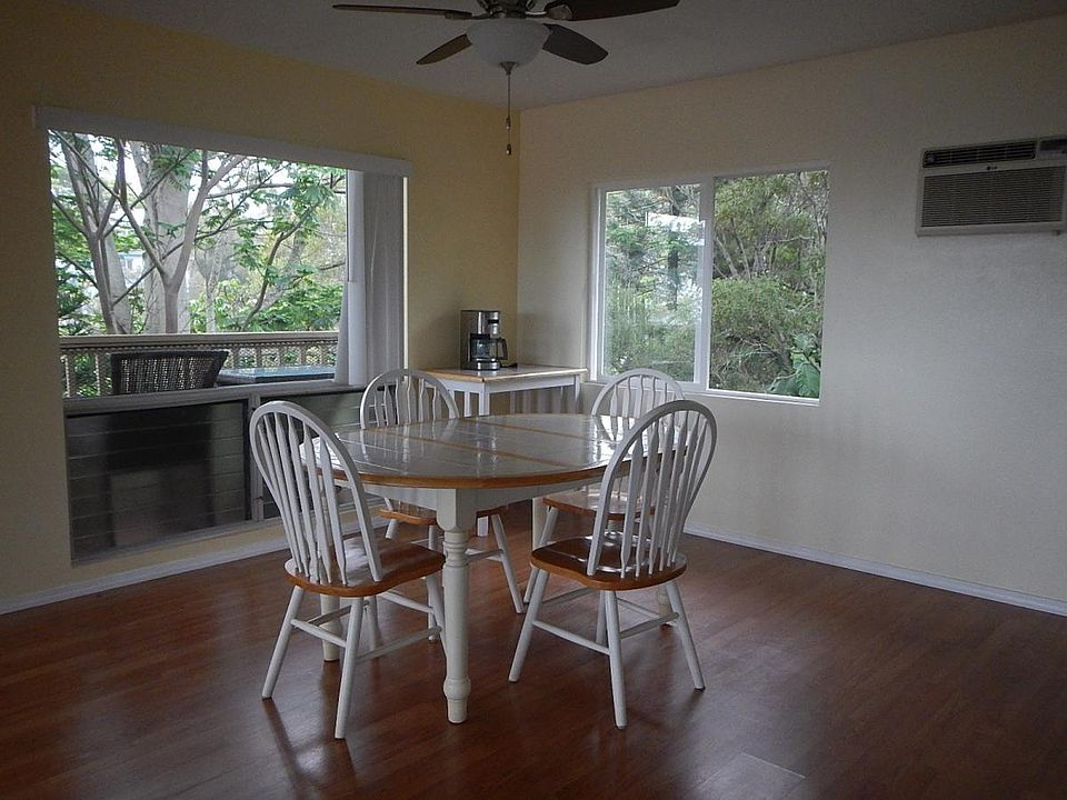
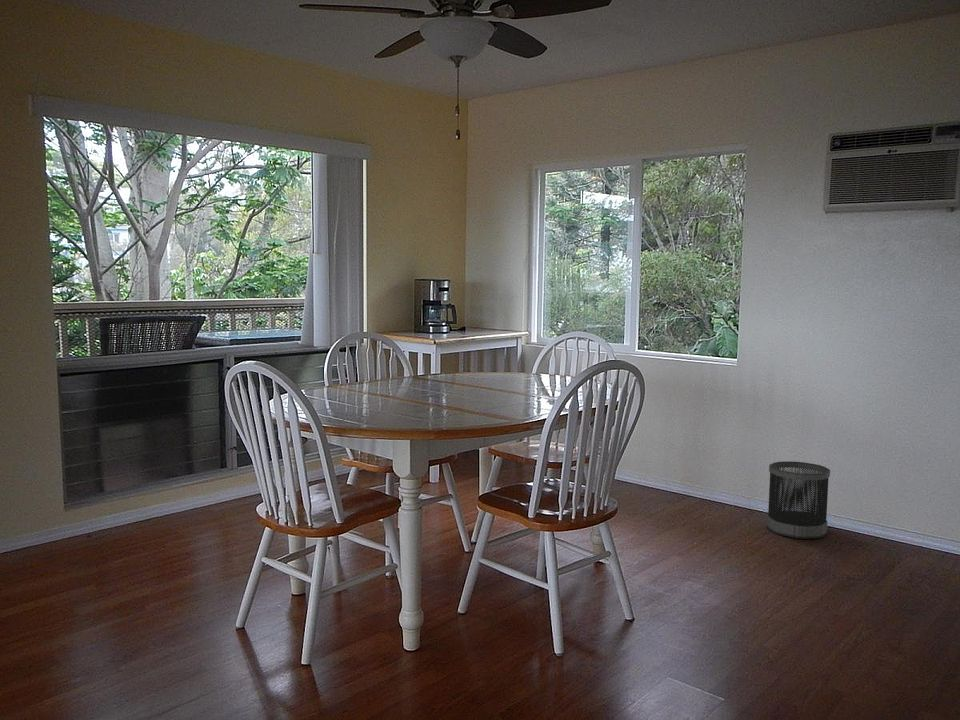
+ wastebasket (797, 498)
